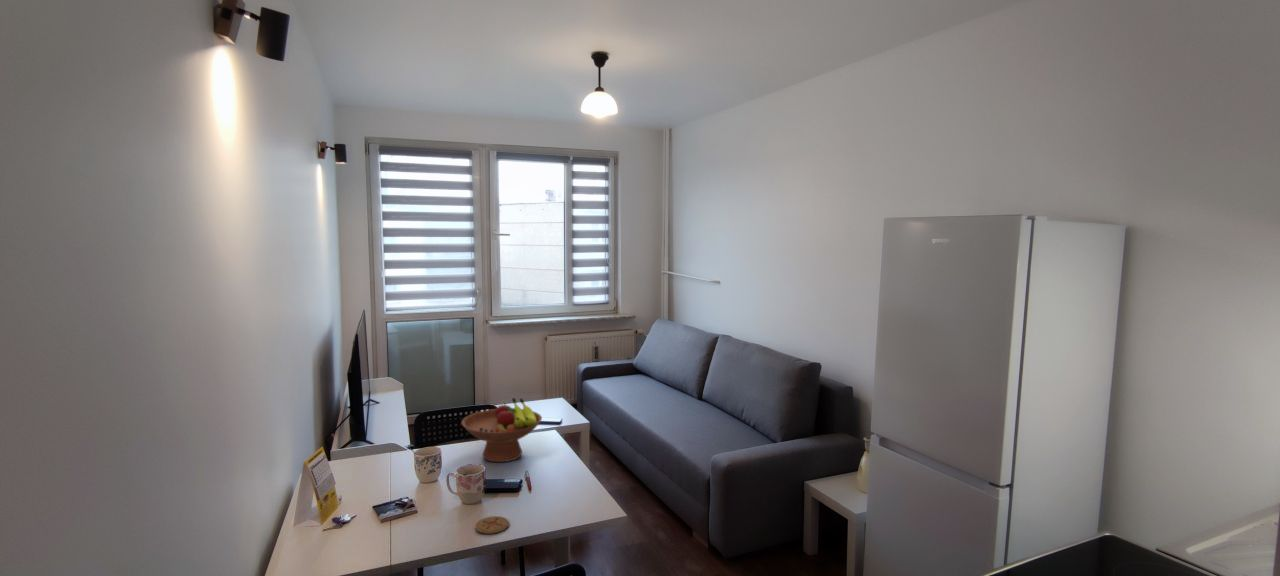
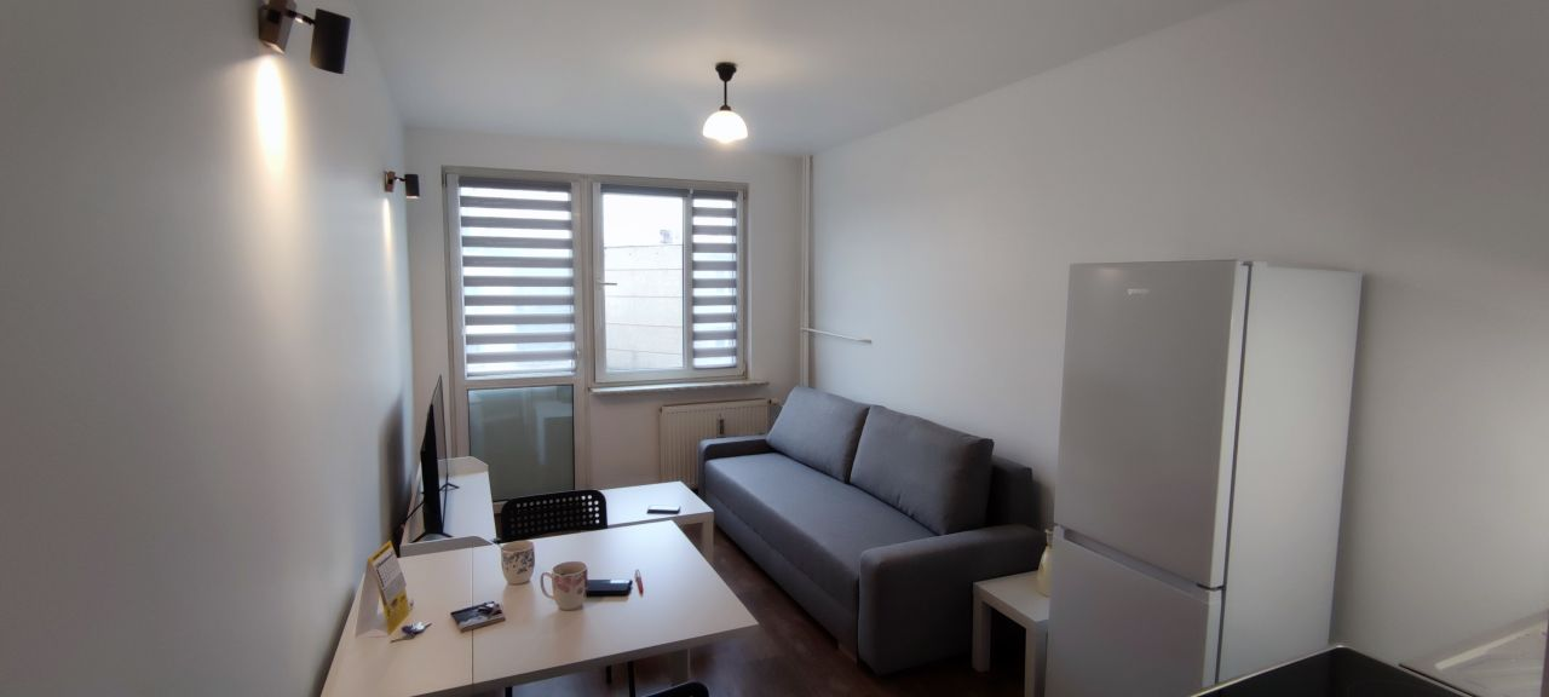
- coaster (492, 524)
- fruit bowl (502, 430)
